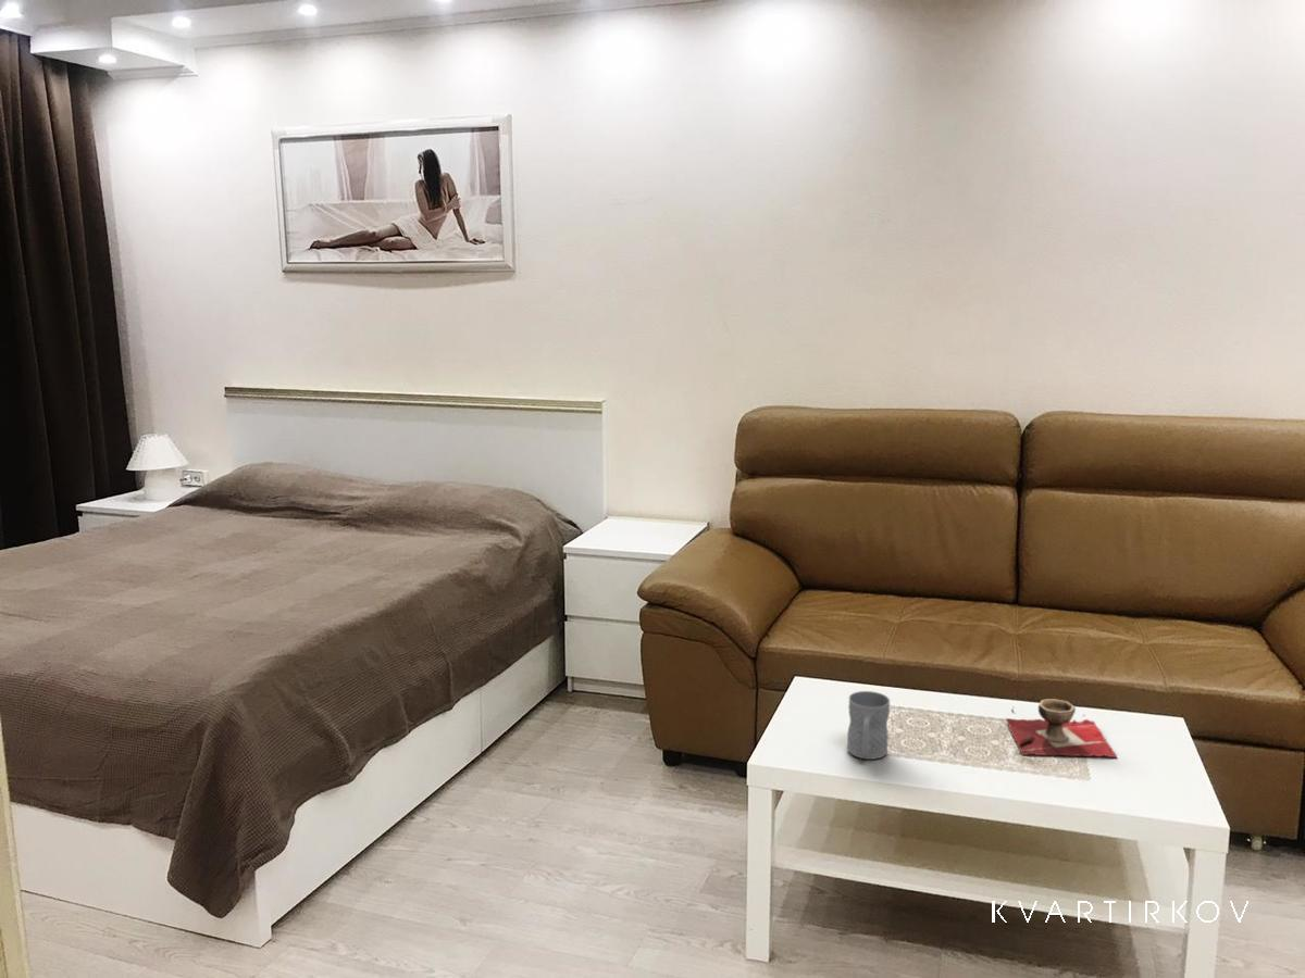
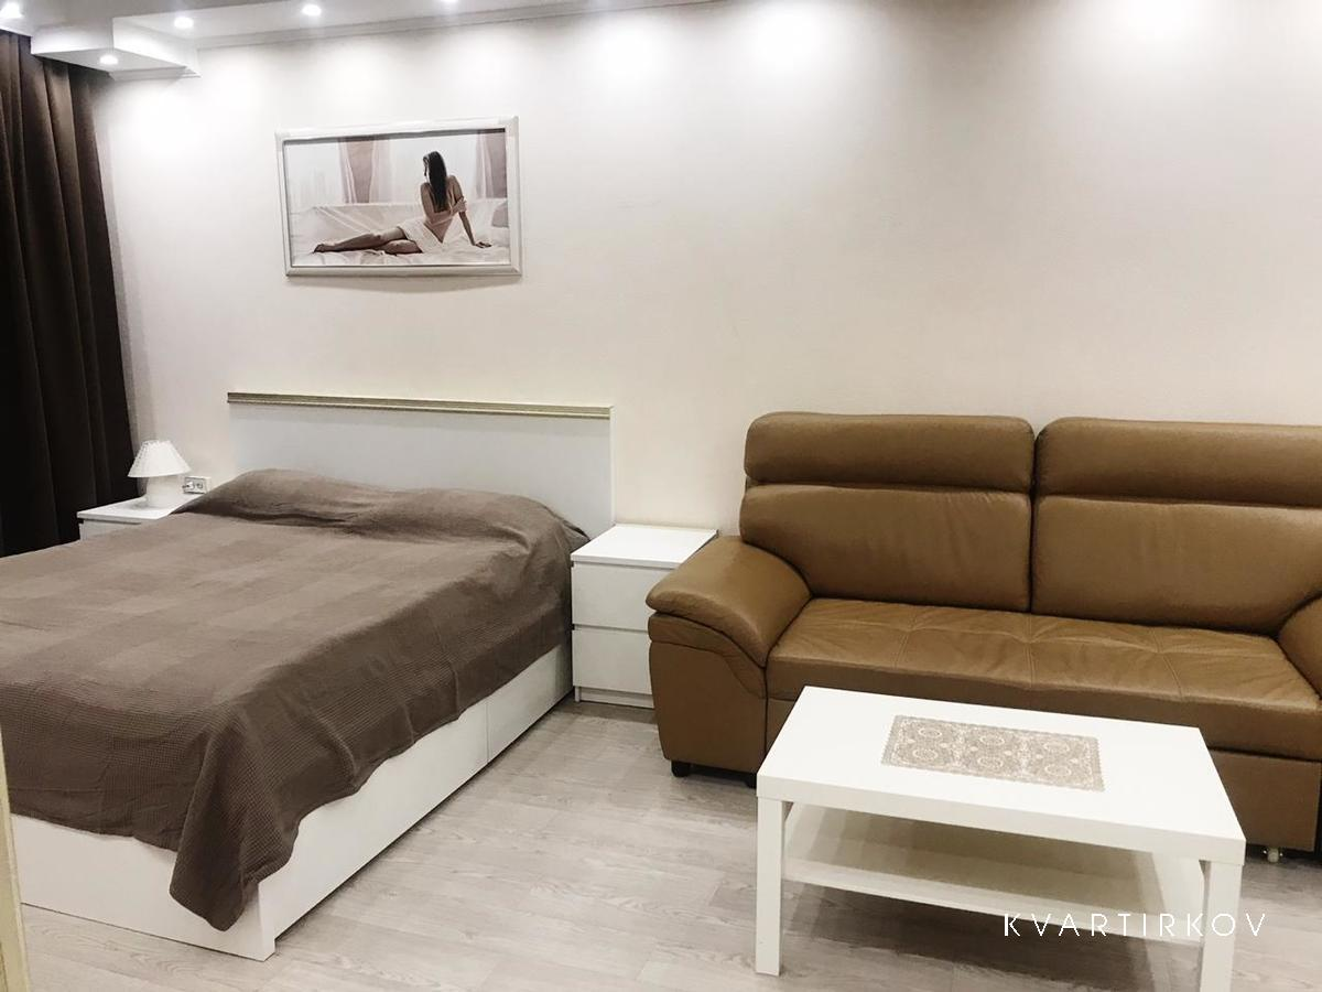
- mug (867, 729)
- decorative bowl (1059, 723)
